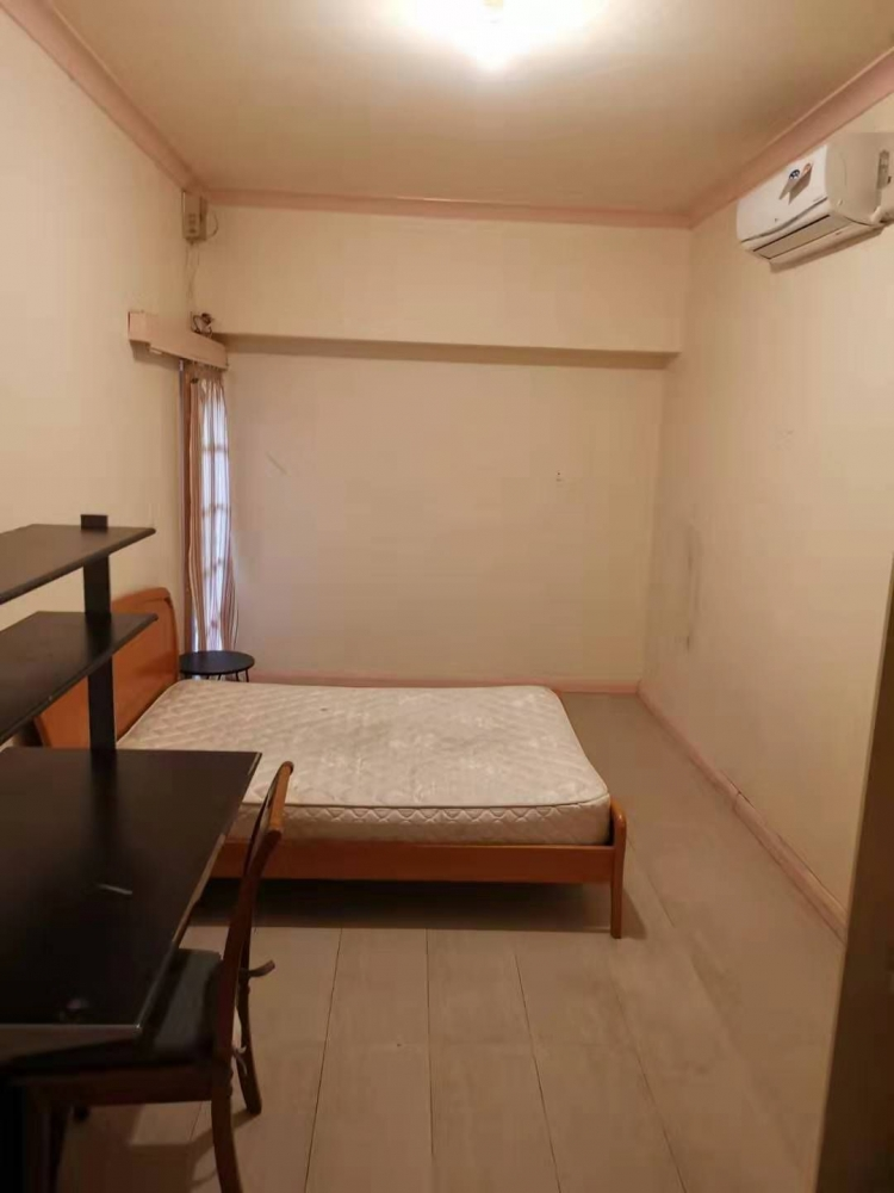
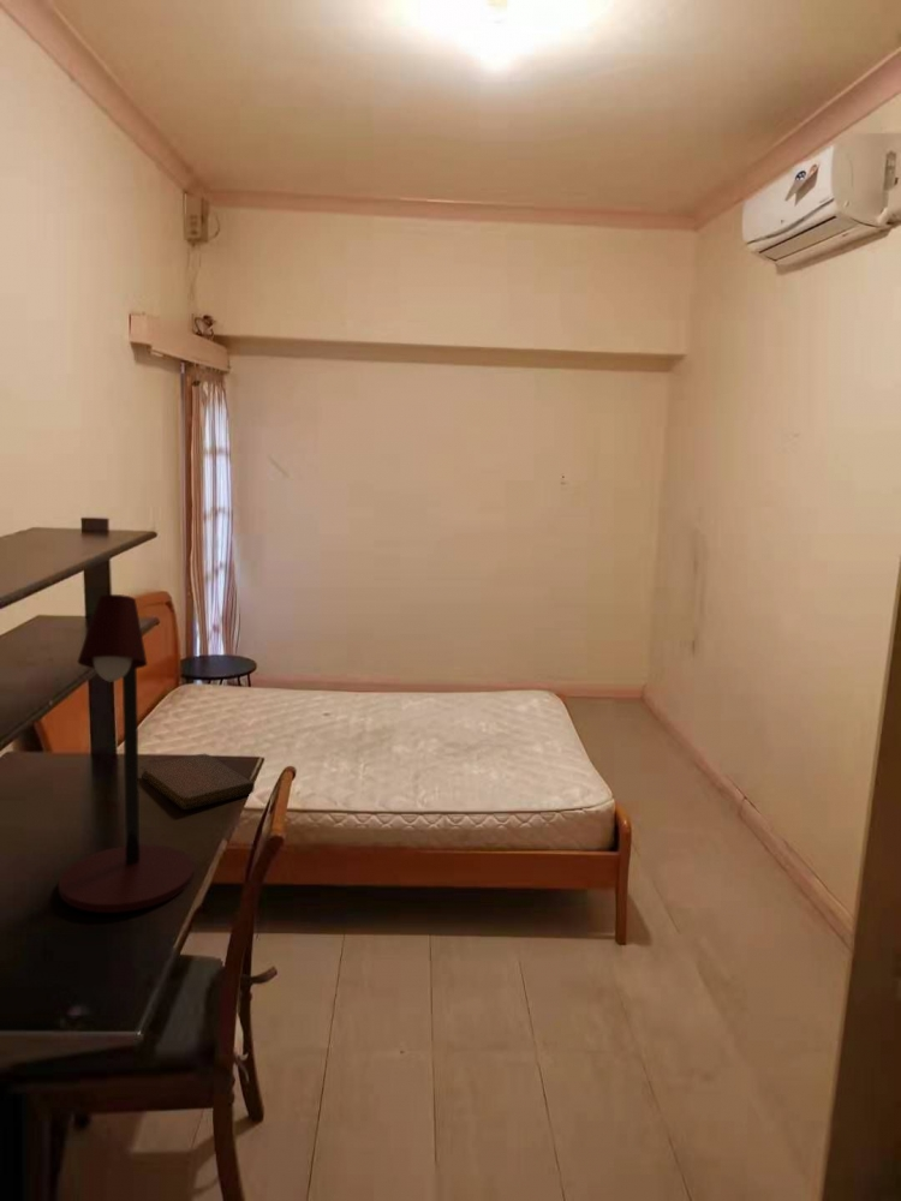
+ desk lamp (124, 740)
+ notebook (196, 778)
